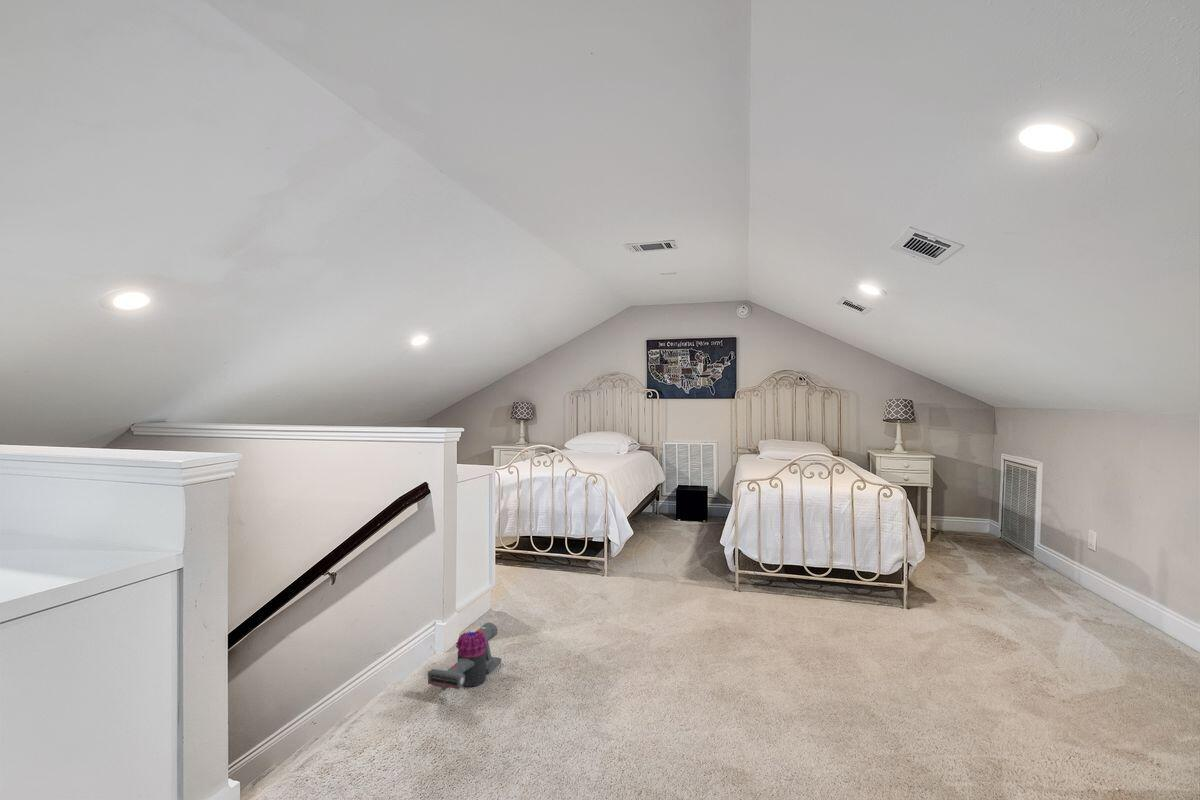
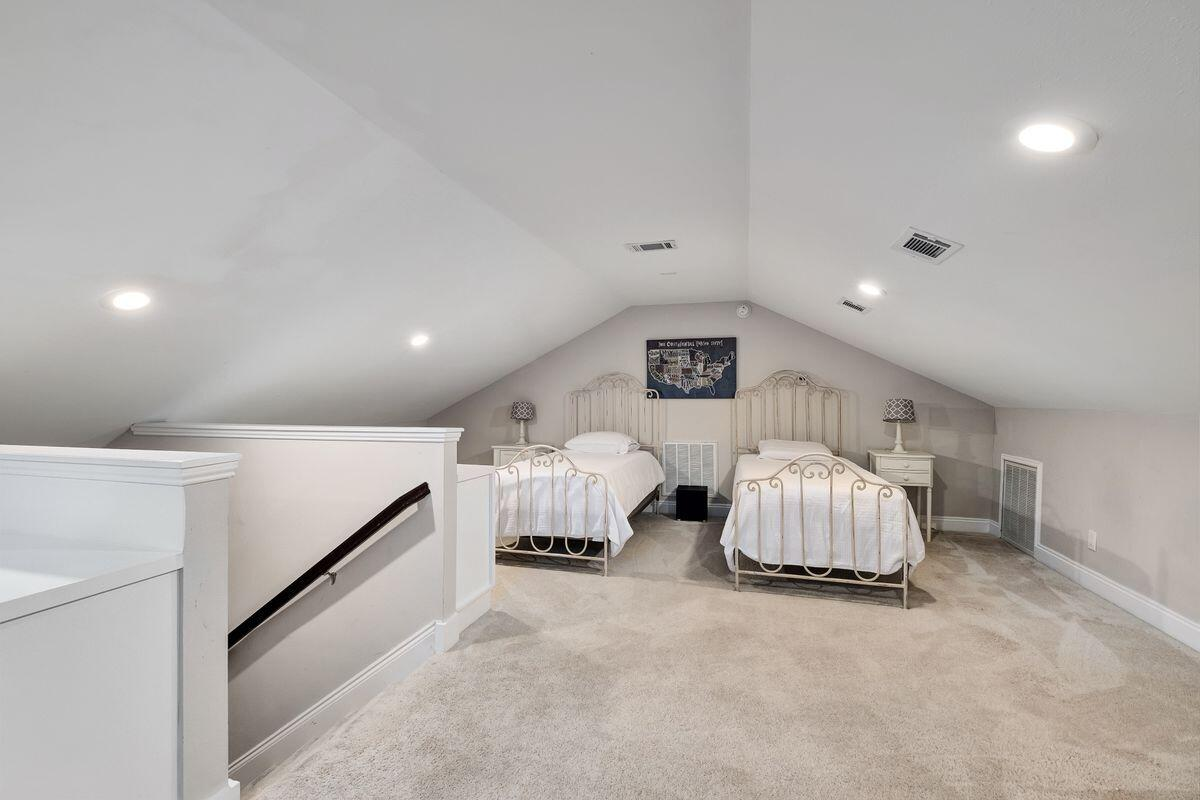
- vacuum cleaner (469, 658)
